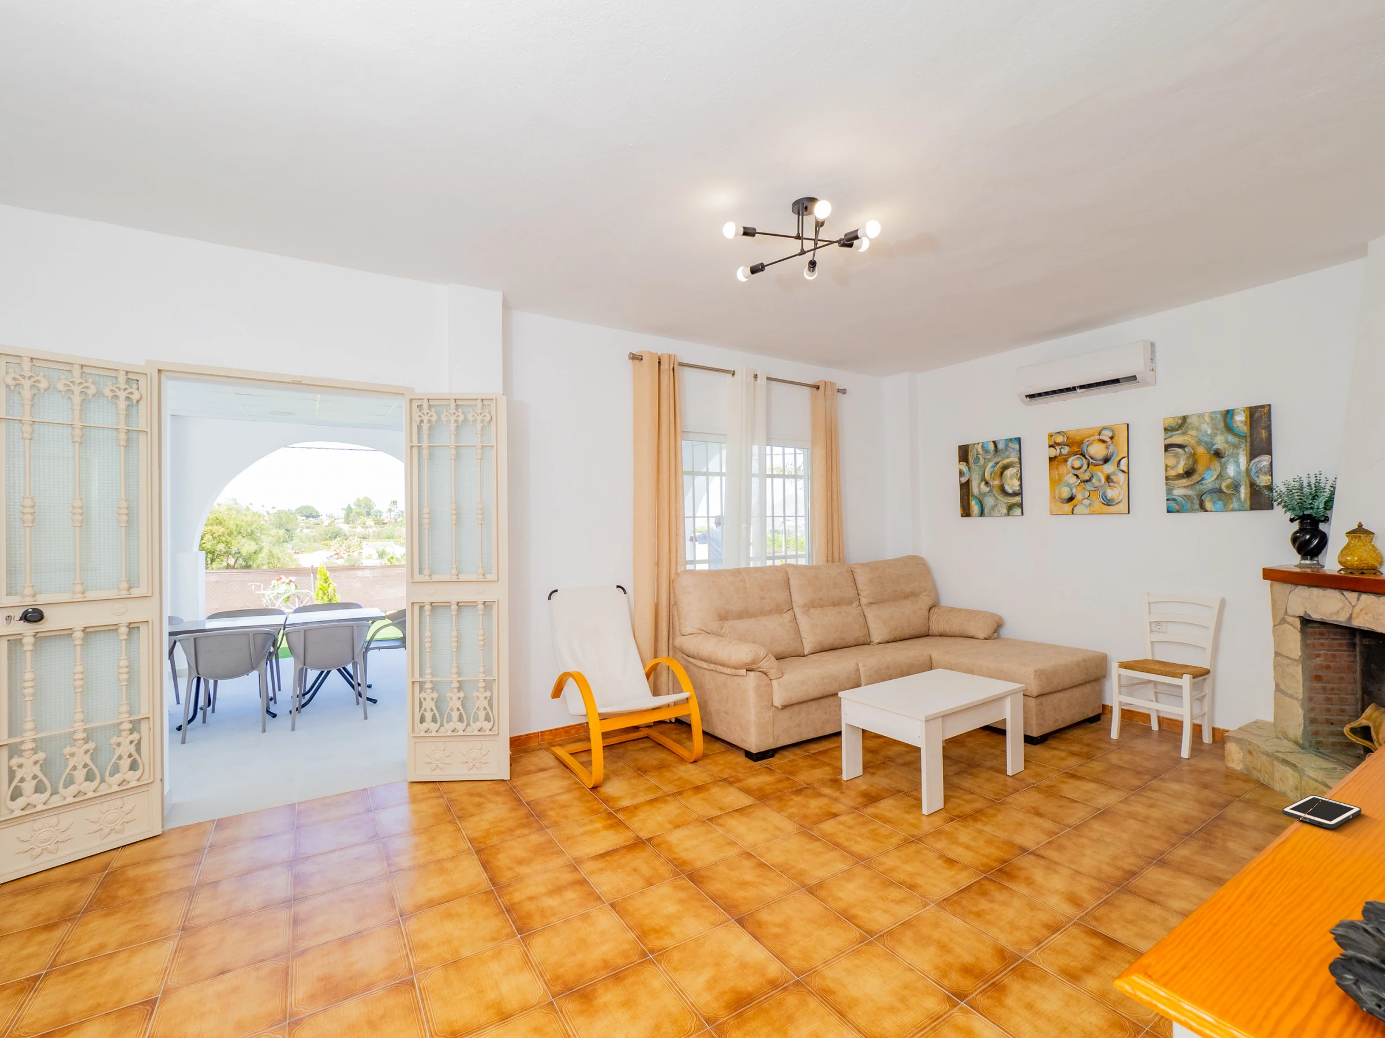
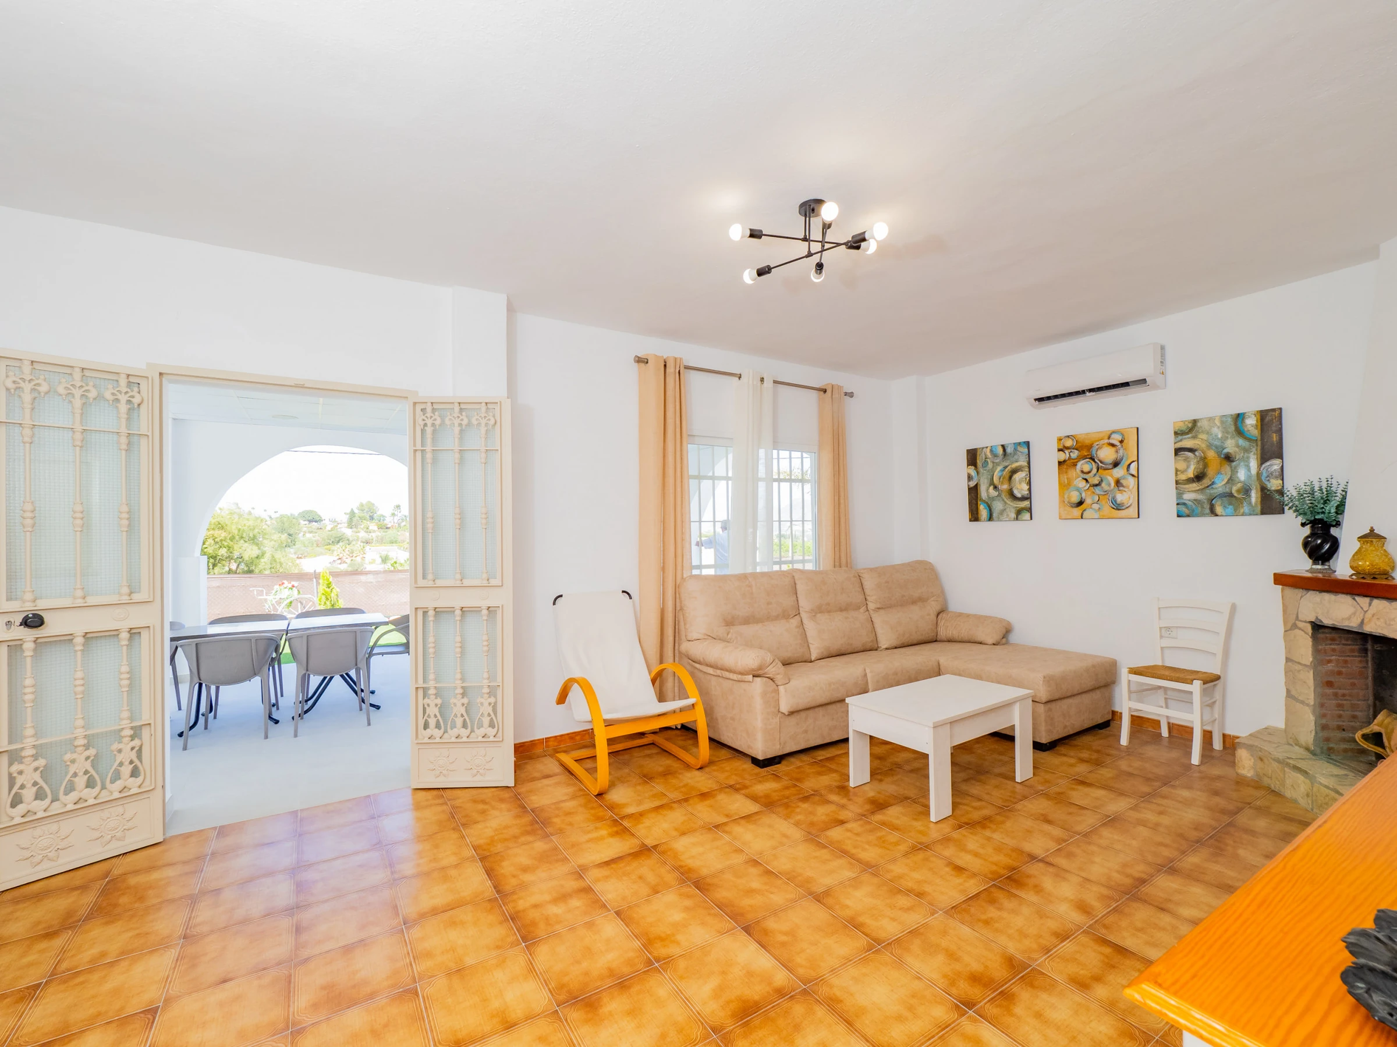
- cell phone (1322, 811)
